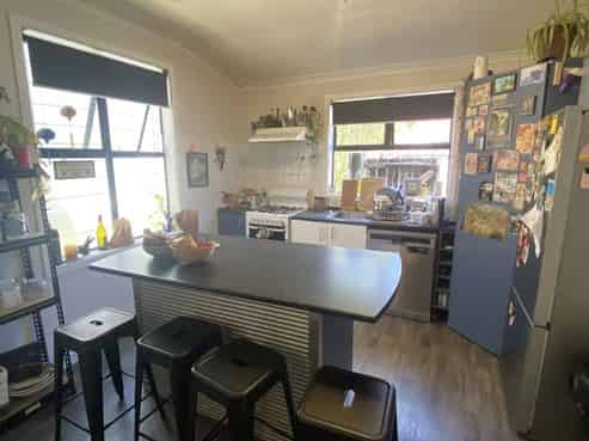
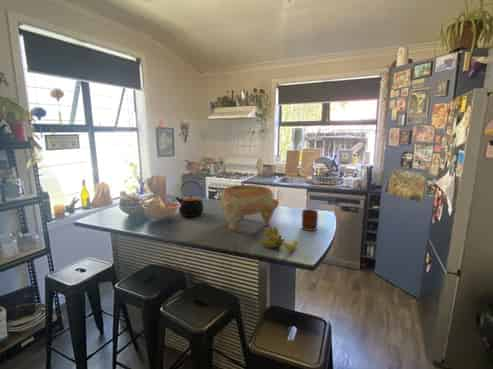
+ teapot (188, 197)
+ decorative bowl (244, 206)
+ banana (277, 239)
+ mug (309, 219)
